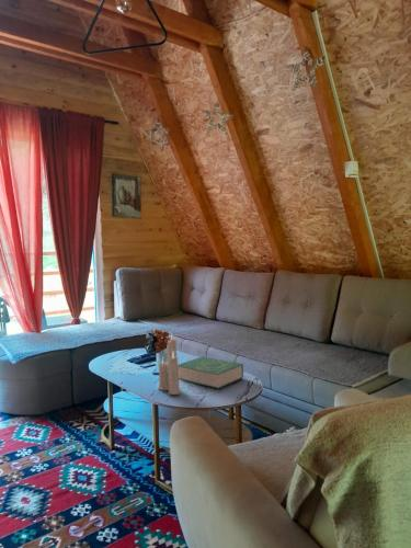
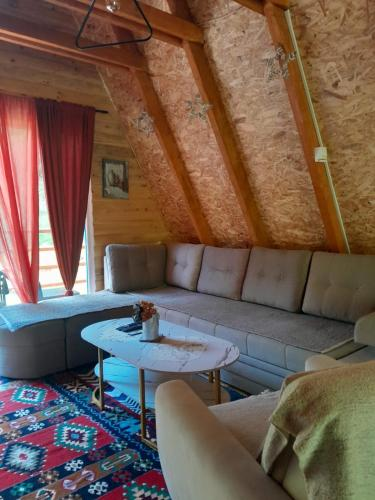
- candle (170, 359)
- book (209, 370)
